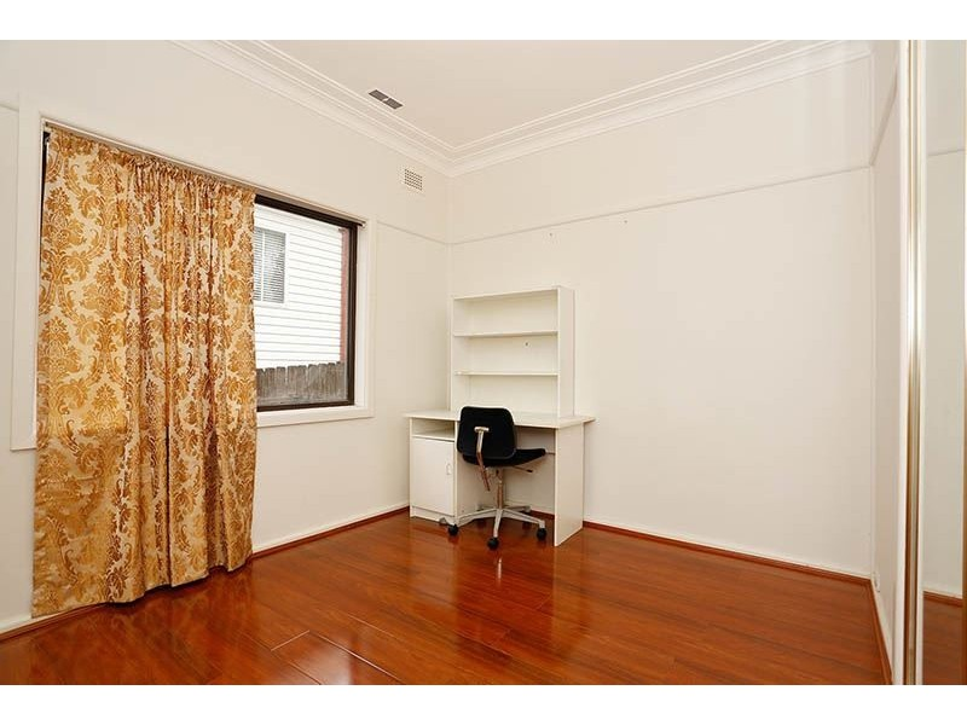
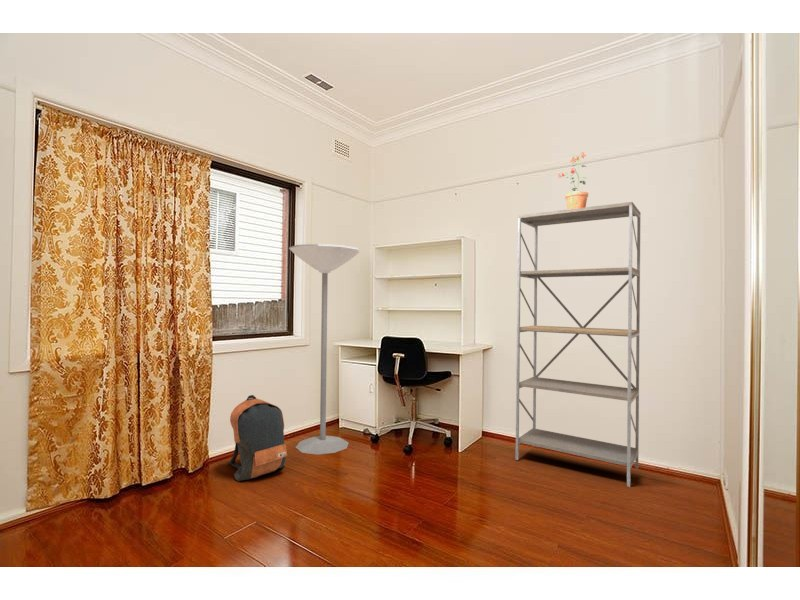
+ shelving unit (575, 337)
+ floor lamp (323, 346)
+ potted plant (573, 182)
+ backpack (255, 433)
